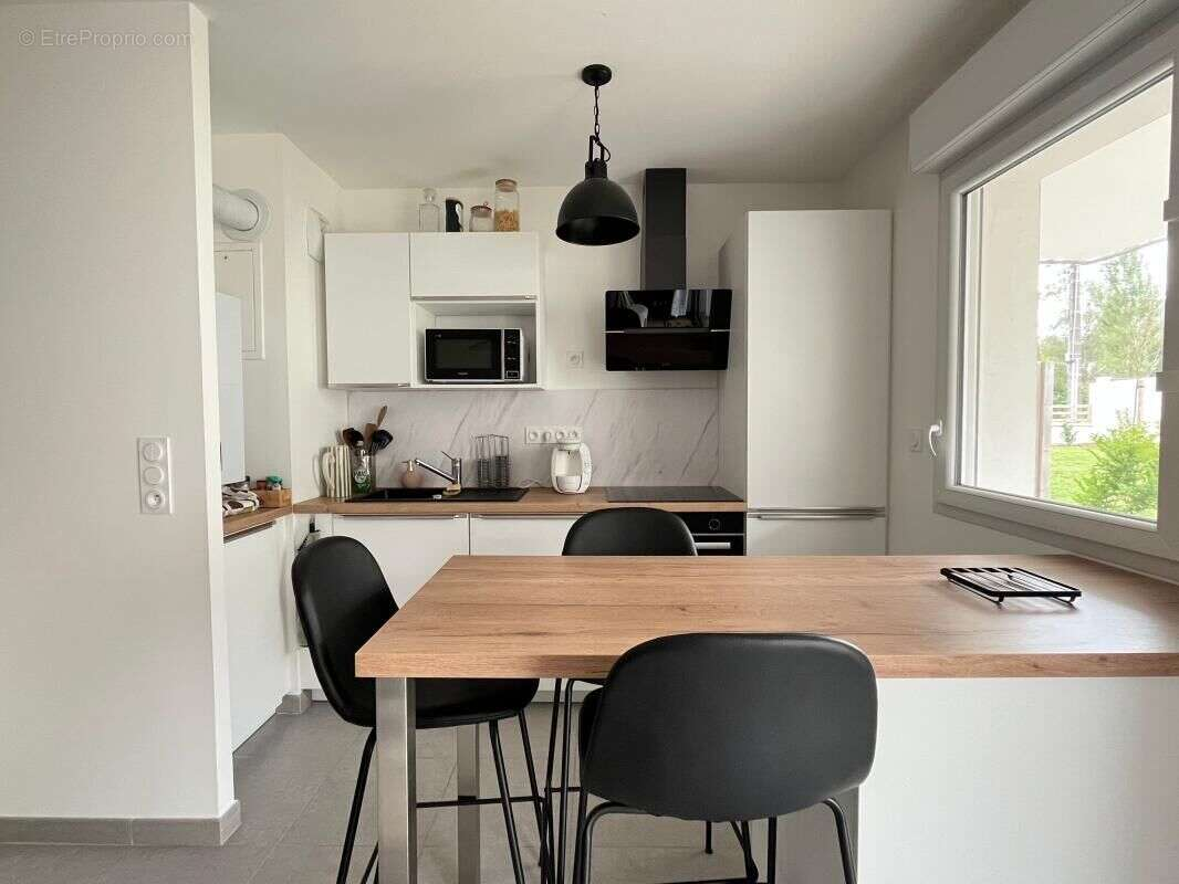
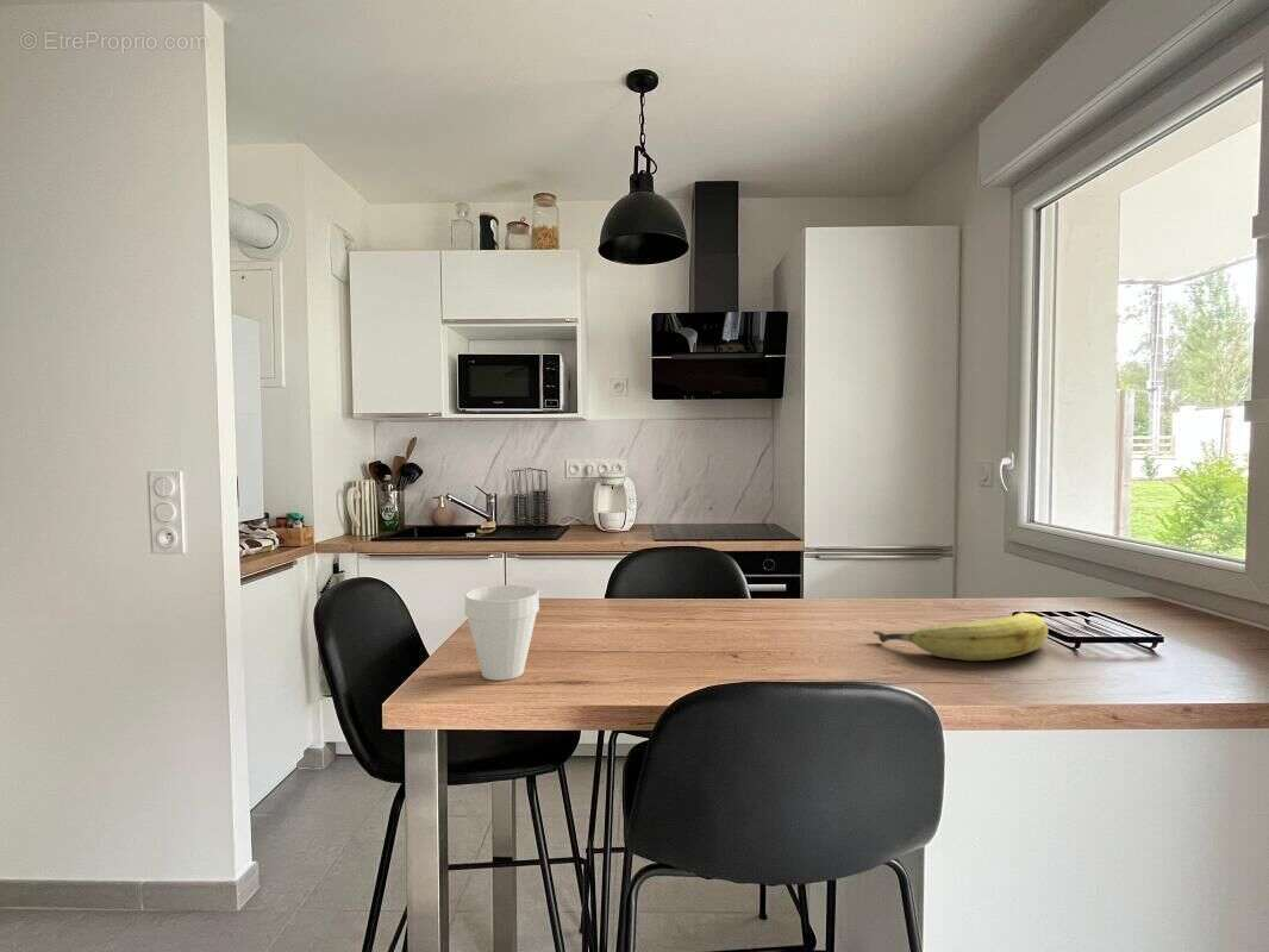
+ cup (502, 632)
+ fruit (974, 628)
